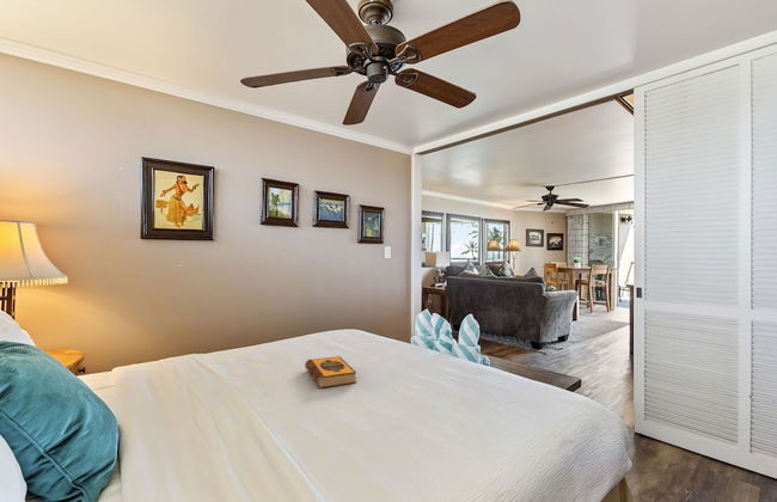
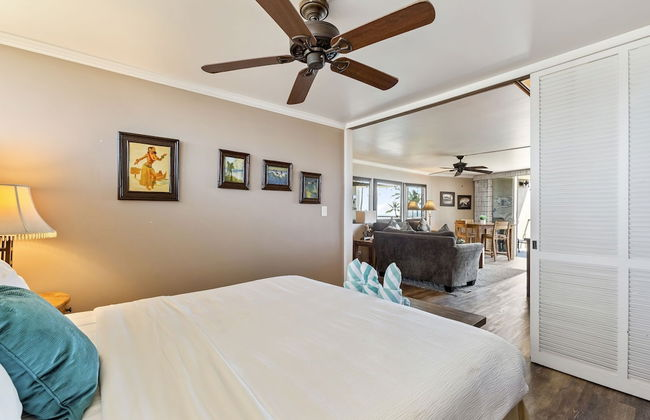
- hardback book (329, 371)
